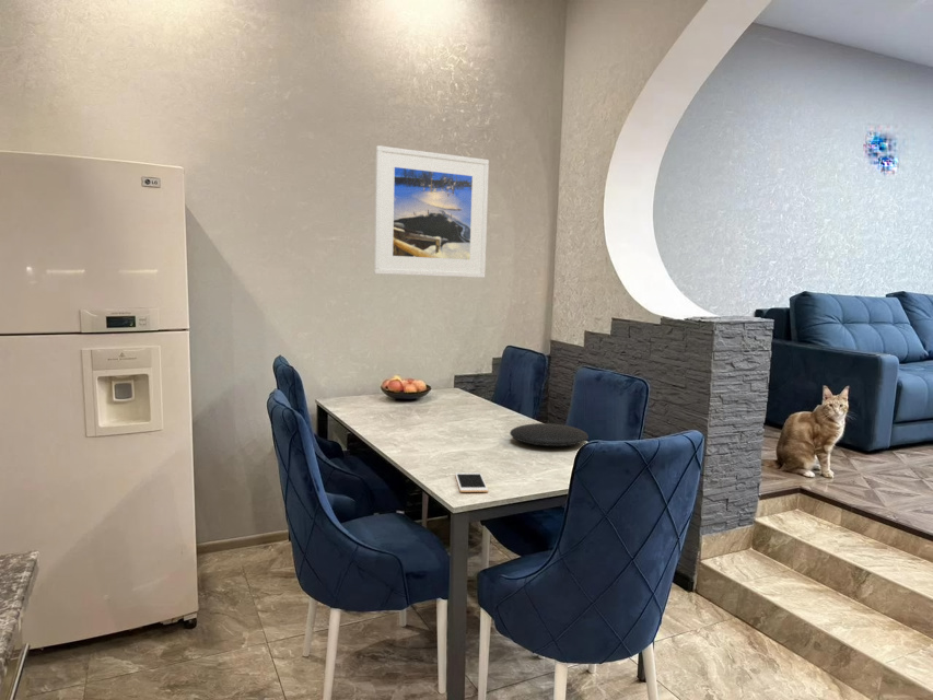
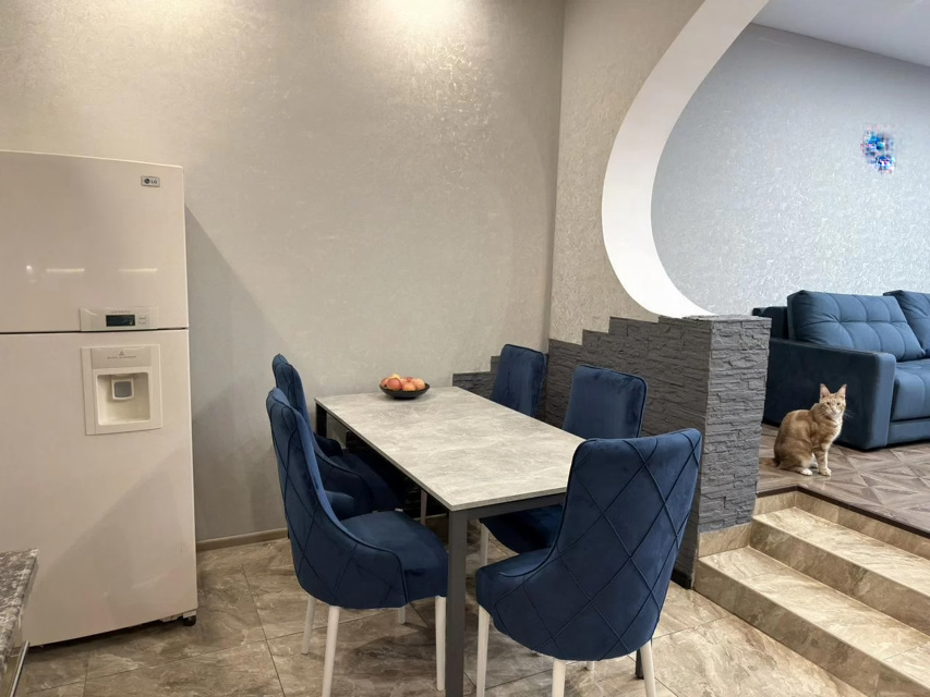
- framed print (432, 214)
- plate (548, 434)
- cell phone (470, 481)
